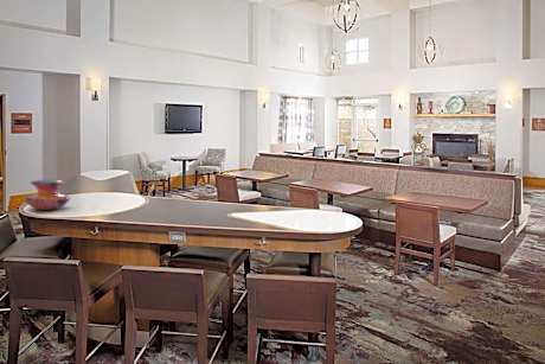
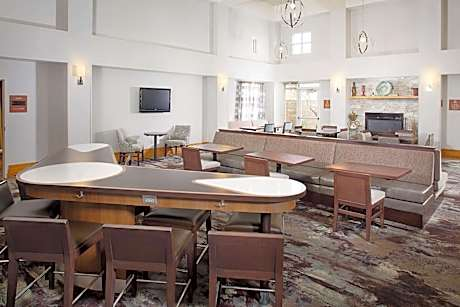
- decorative vase (47, 194)
